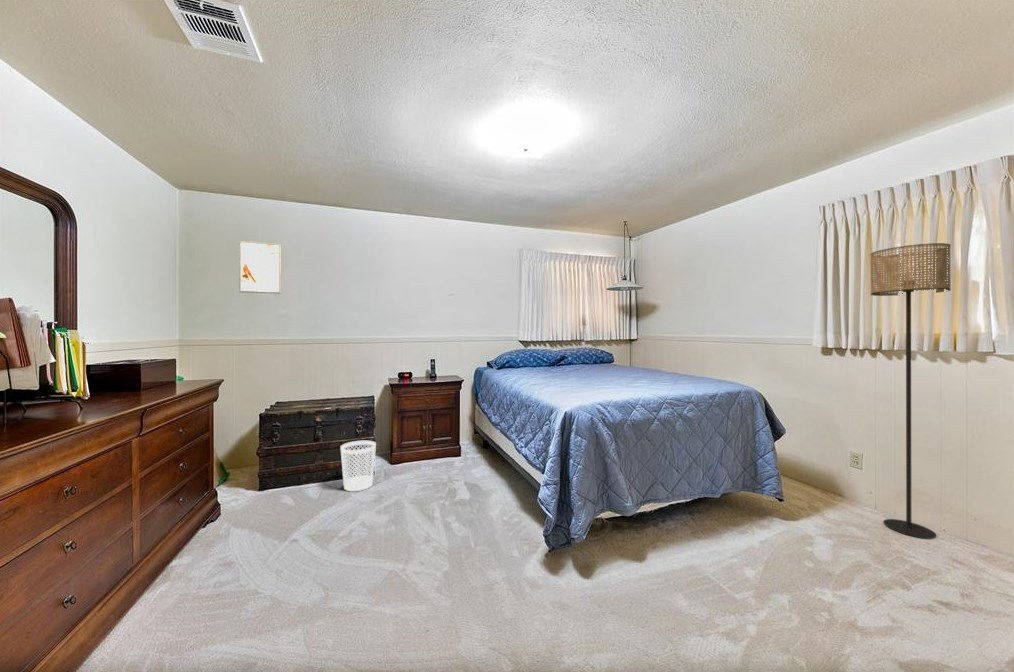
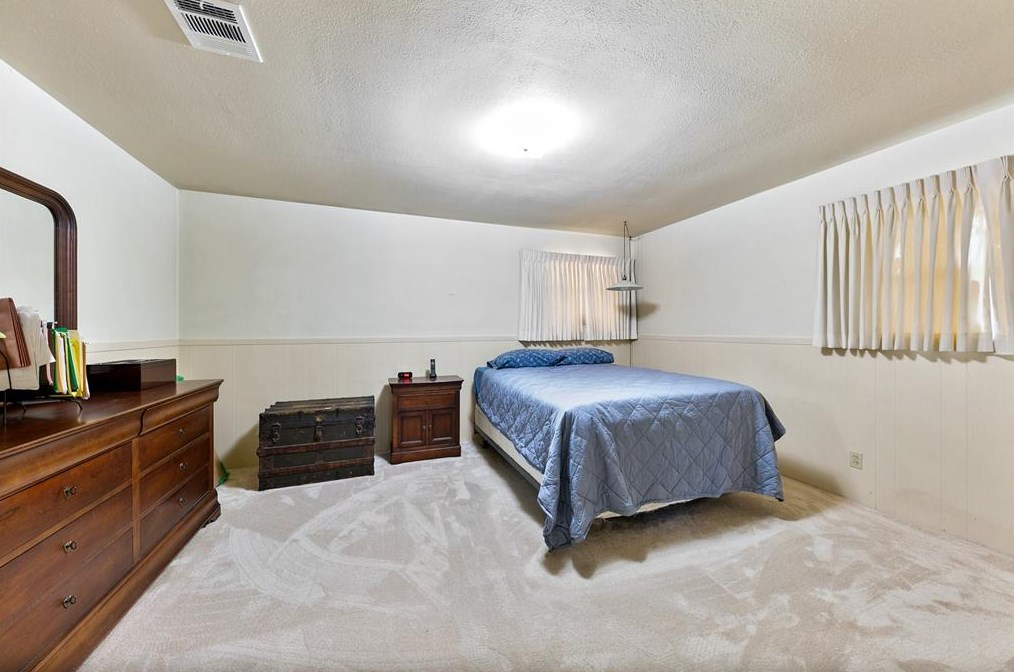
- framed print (260, 267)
- floor lamp (908, 389)
- wastebasket (358, 465)
